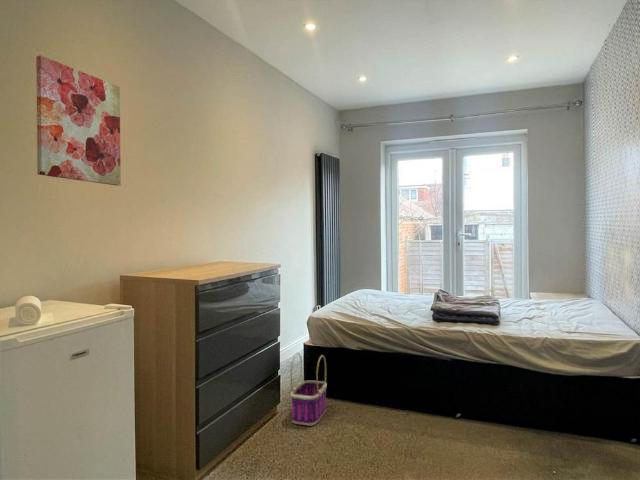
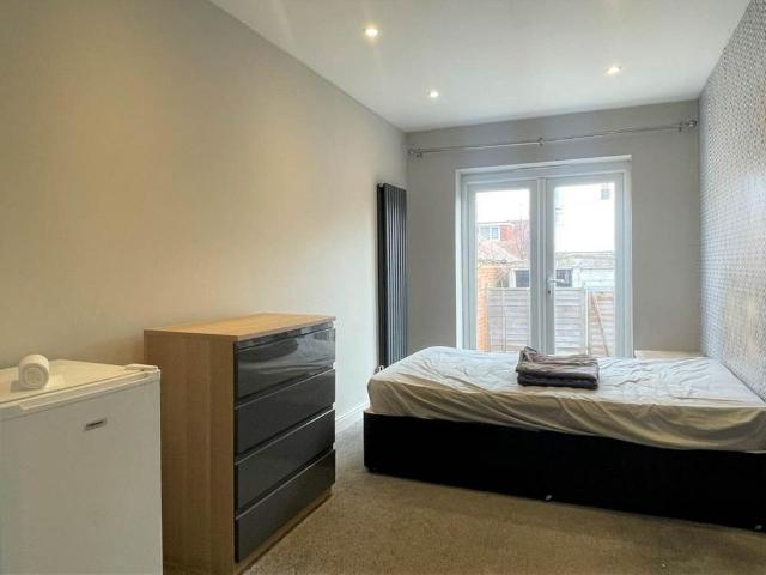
- basket (309, 384)
- wall art (82, 126)
